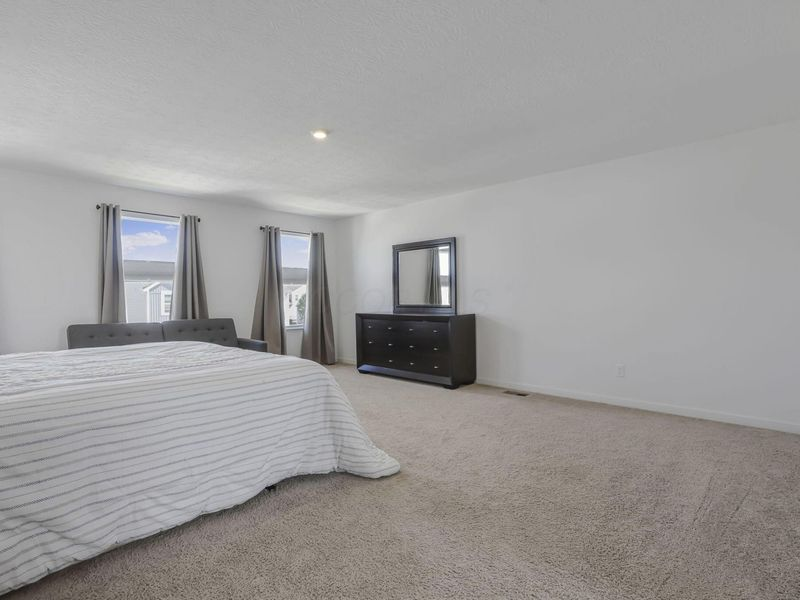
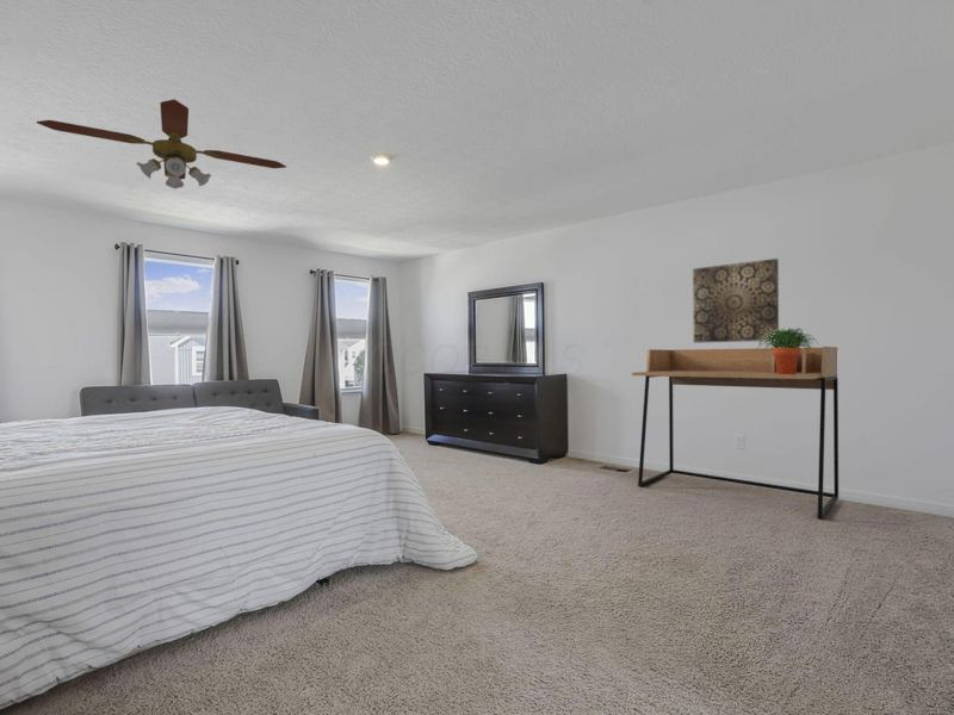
+ potted plant (787, 350)
+ wall art (733, 303)
+ ceiling fan (174, 153)
+ desk (730, 385)
